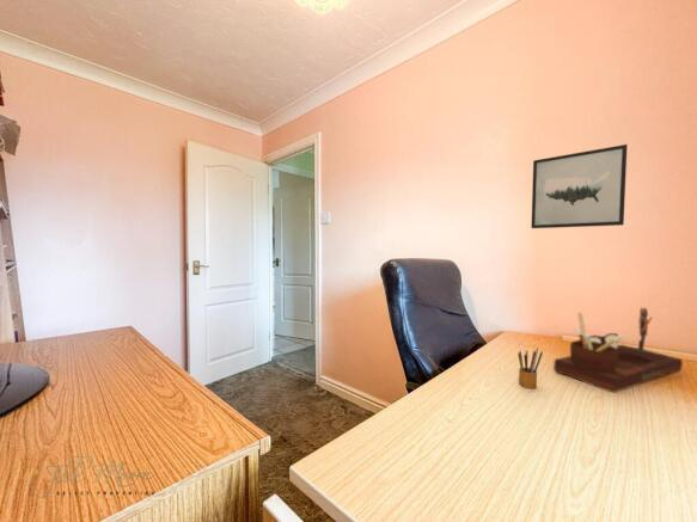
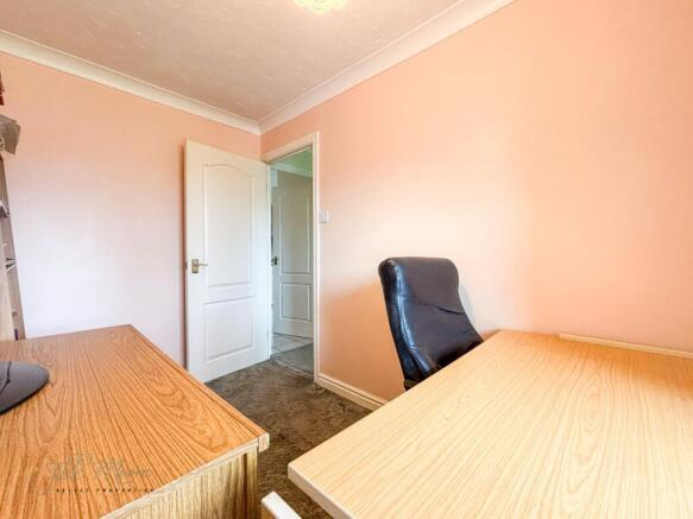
- pencil box (528, 368)
- wall art (575, 190)
- desk organizer (615, 340)
